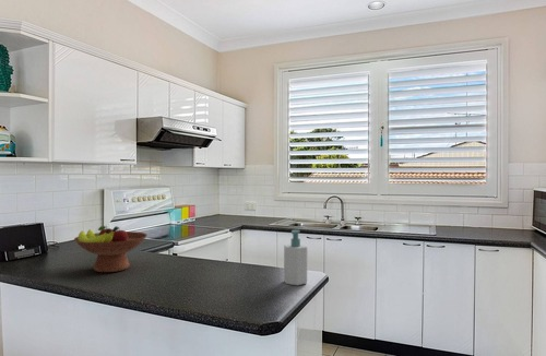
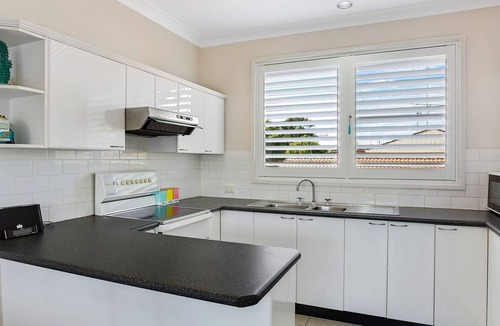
- soap bottle (295, 256)
- fruit bowl (111, 246)
